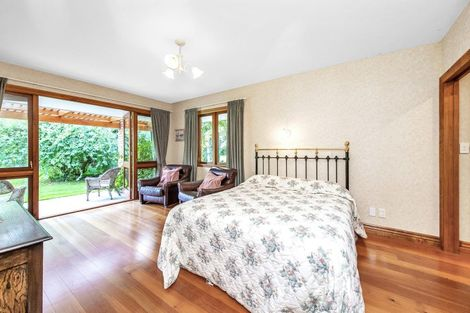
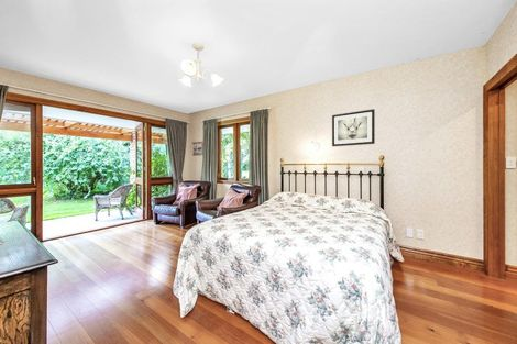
+ wall art (352, 129)
